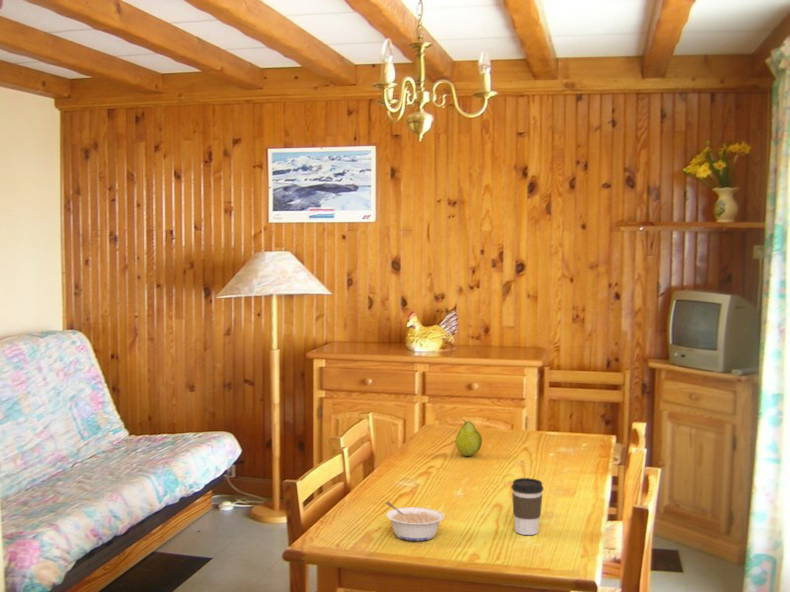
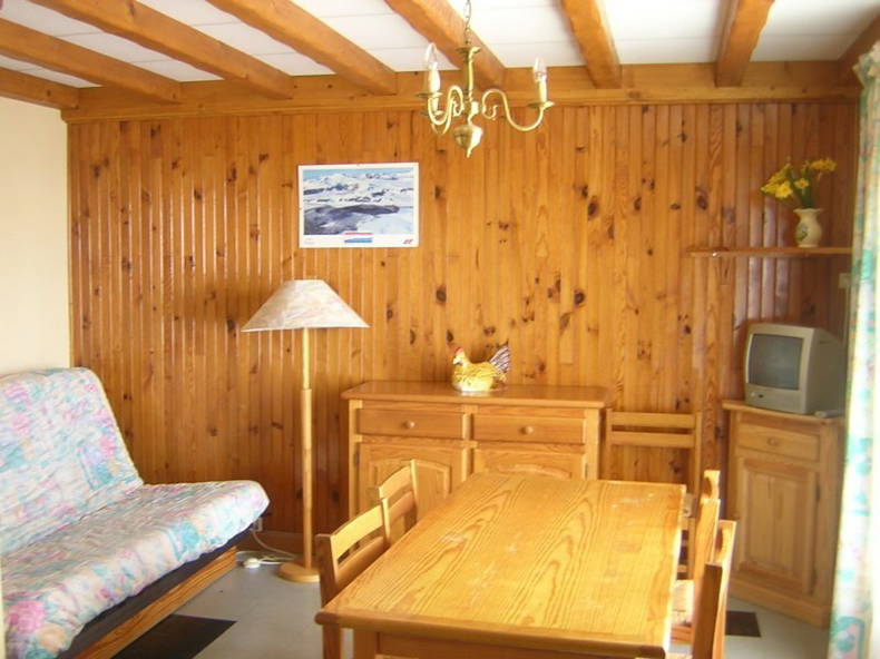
- legume (412, 522)
- coffee cup (527, 506)
- fruit (468, 437)
